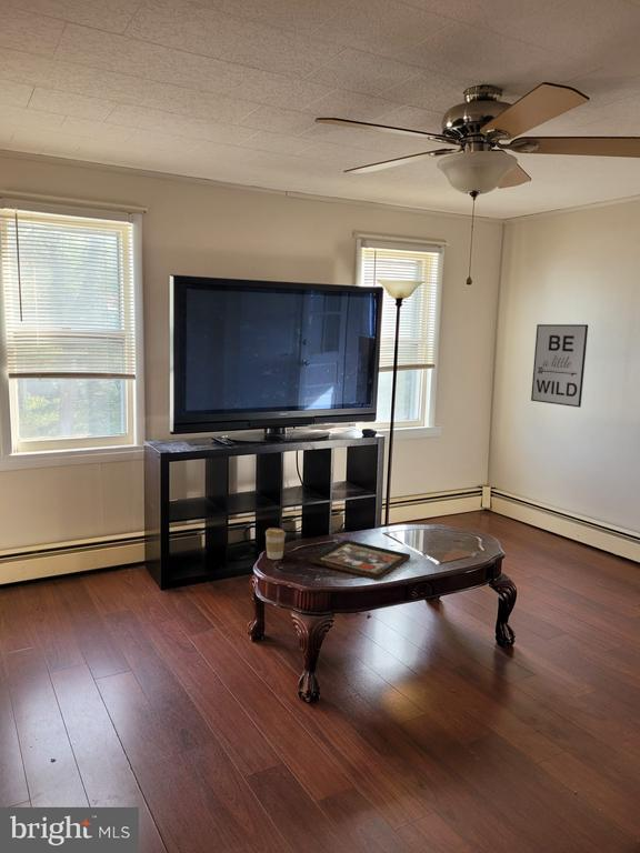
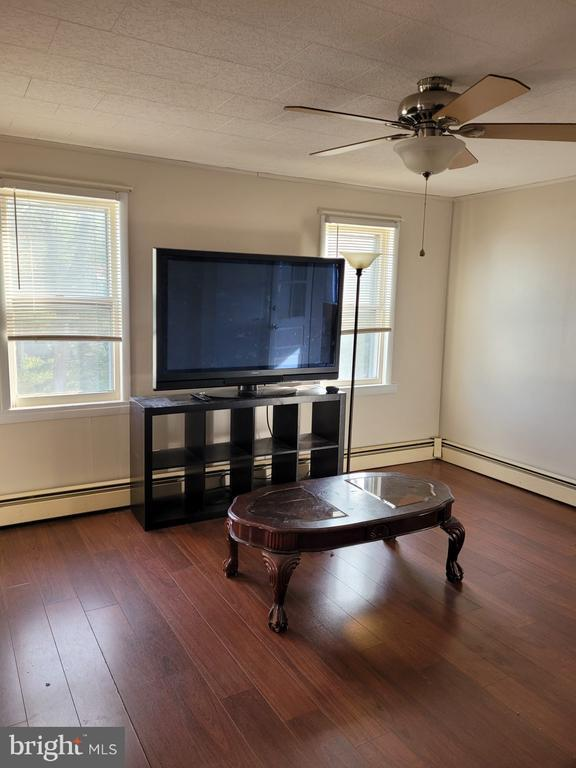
- coffee cup (274, 542)
- wall art (558, 364)
- decorative tray (360, 558)
